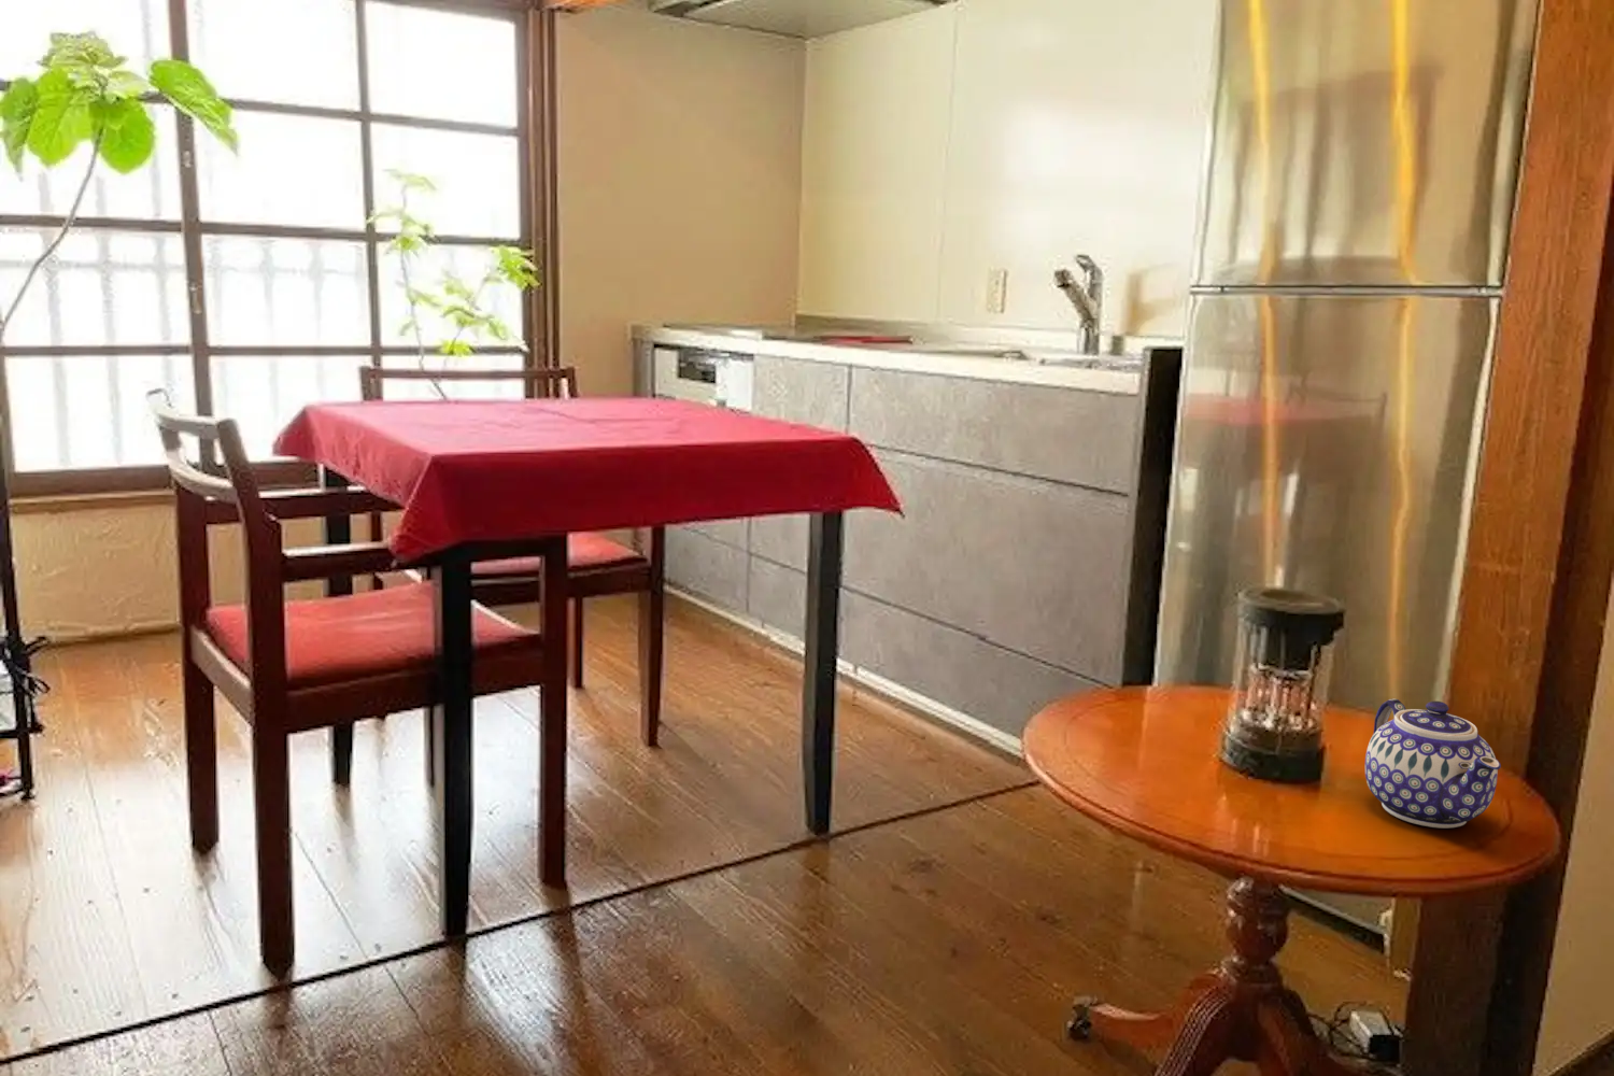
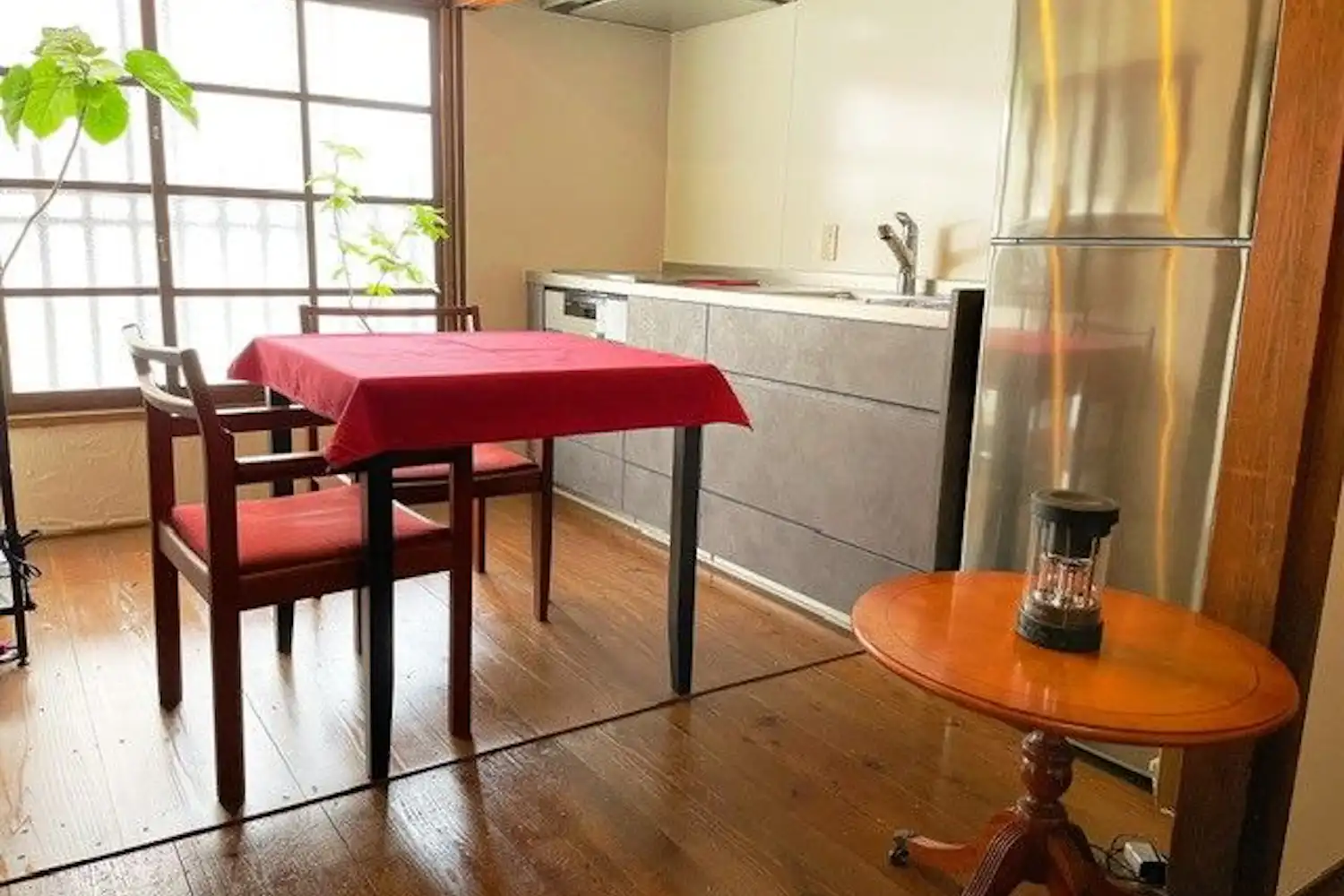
- teapot (1431, 758)
